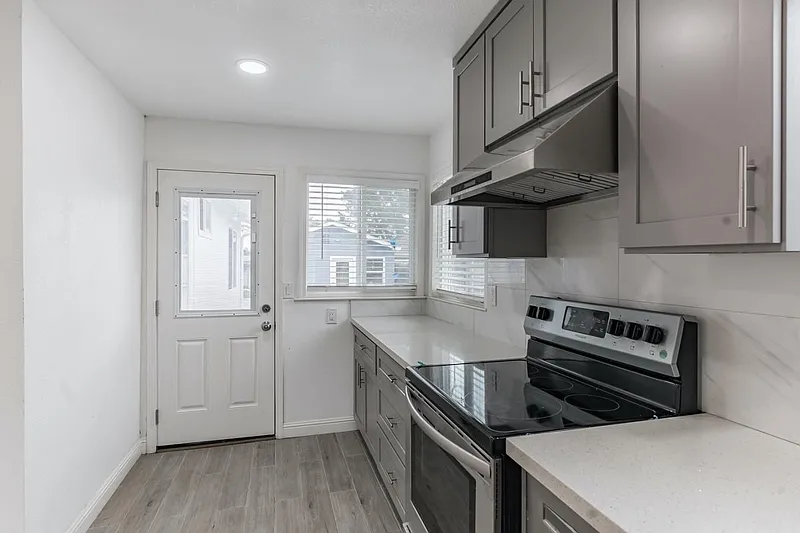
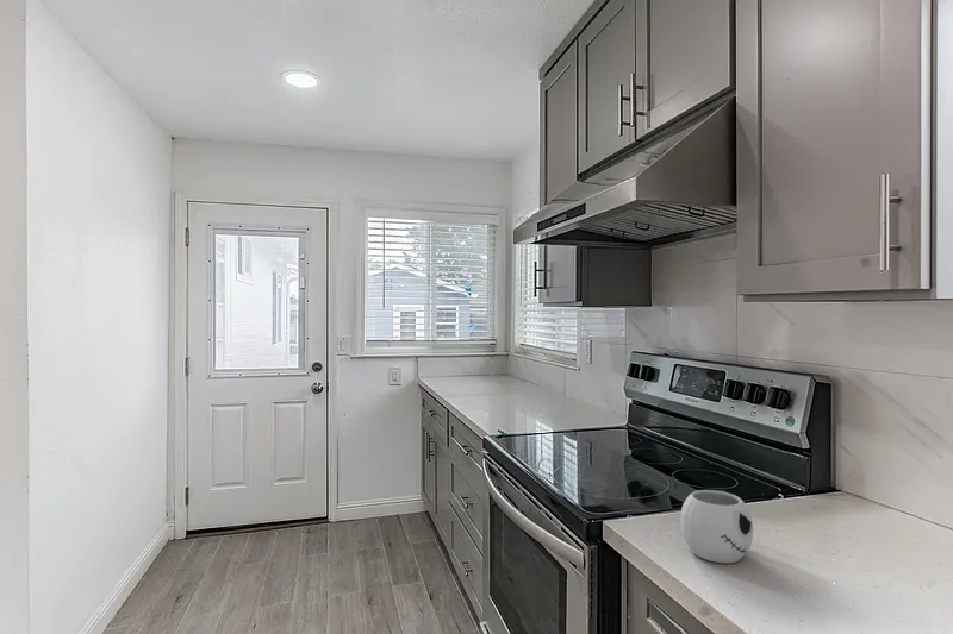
+ mug (717, 520)
